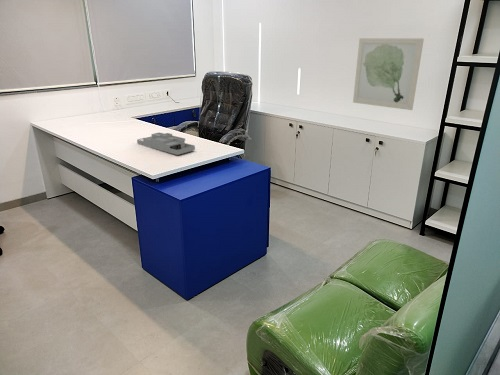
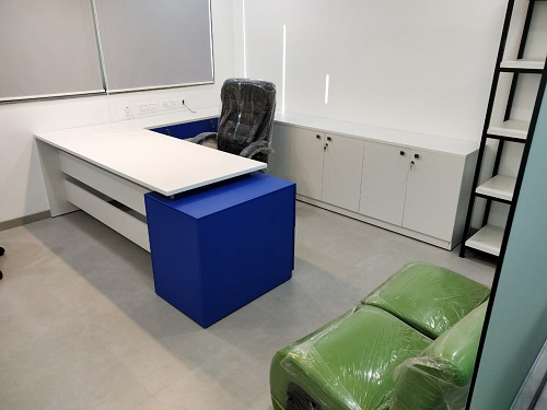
- desk organizer (164, 141)
- wall art (385, 73)
